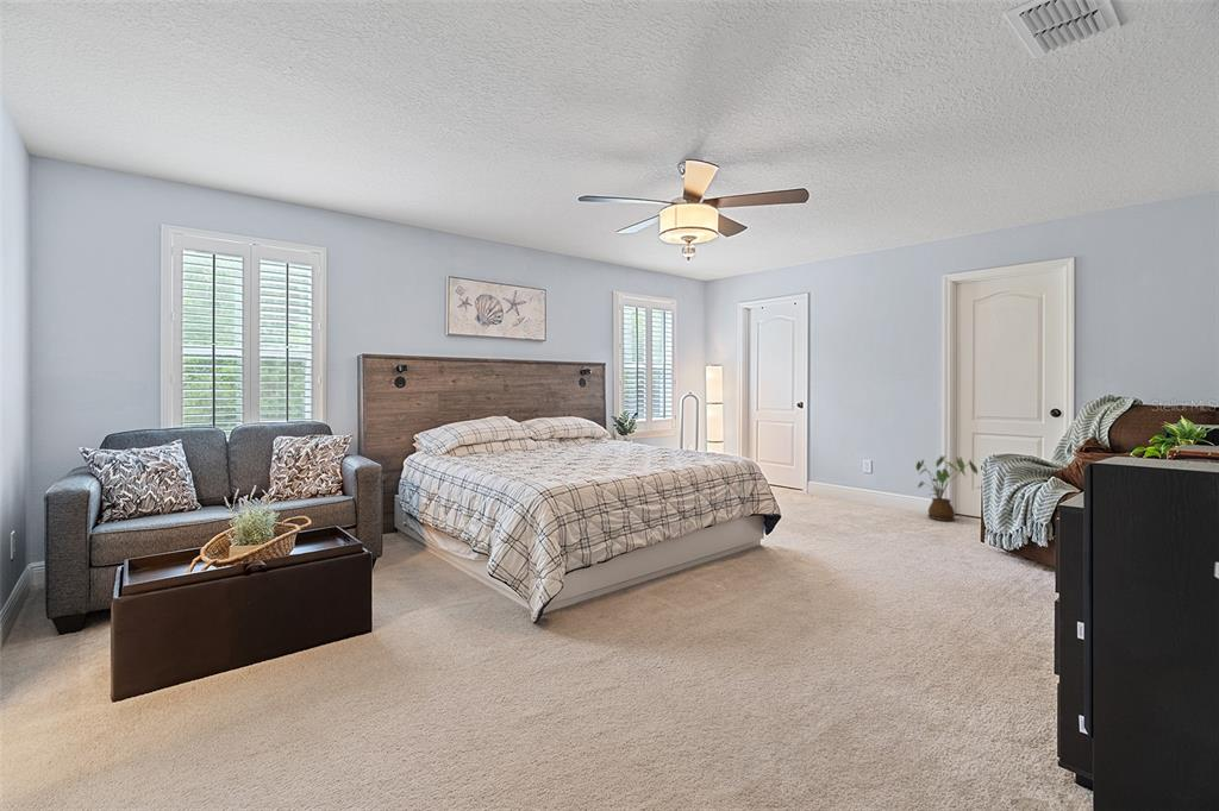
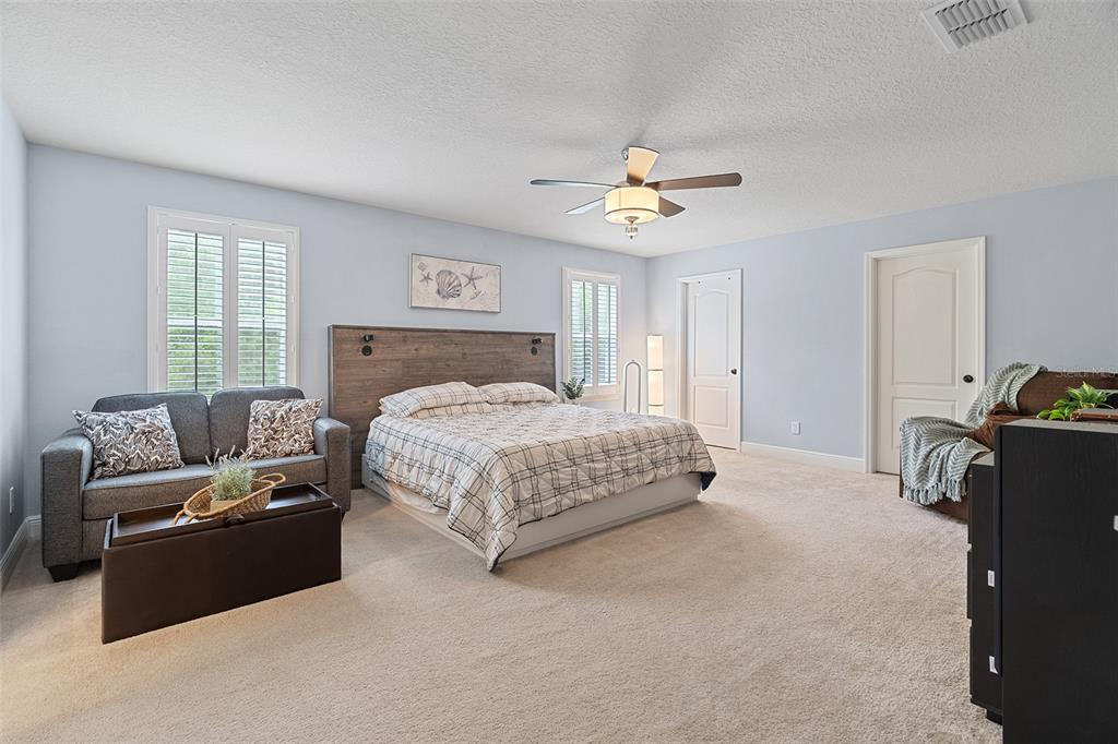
- house plant (944, 488)
